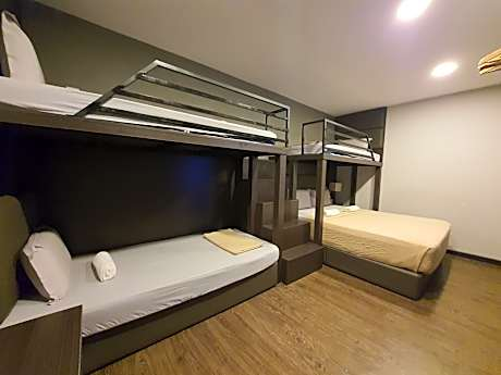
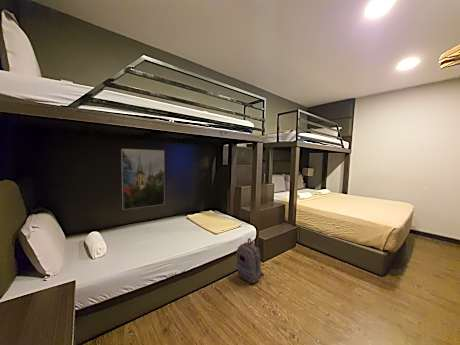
+ backpack (250, 257)
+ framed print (144, 178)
